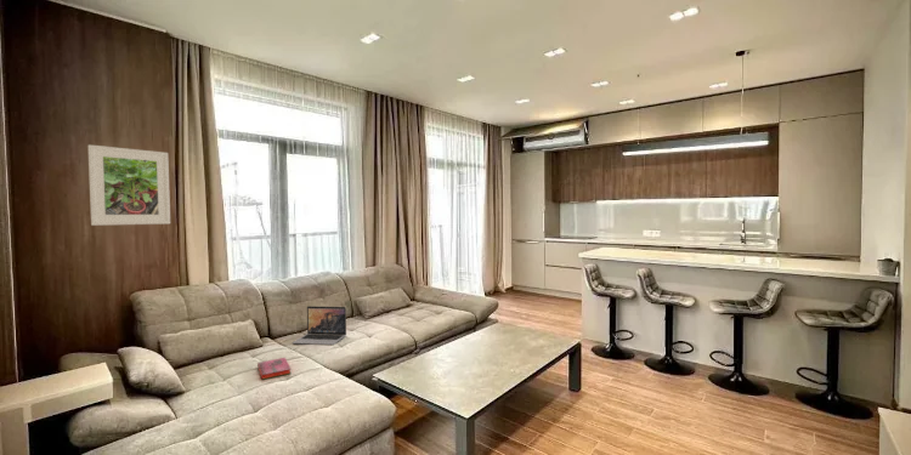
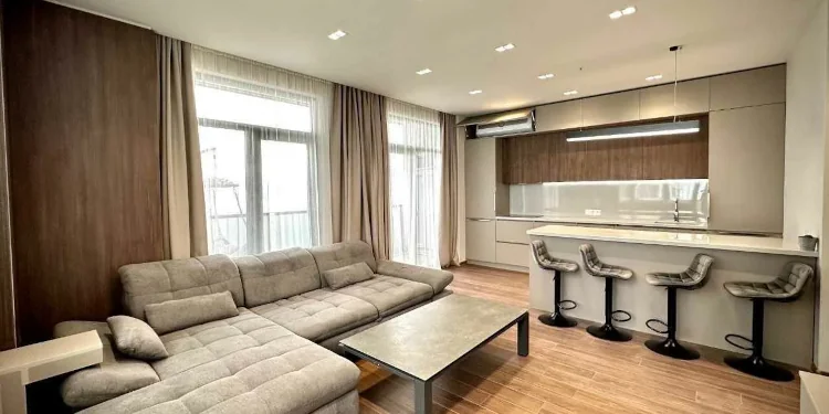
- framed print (131, 187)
- hardback book (273, 368)
- laptop (319, 324)
